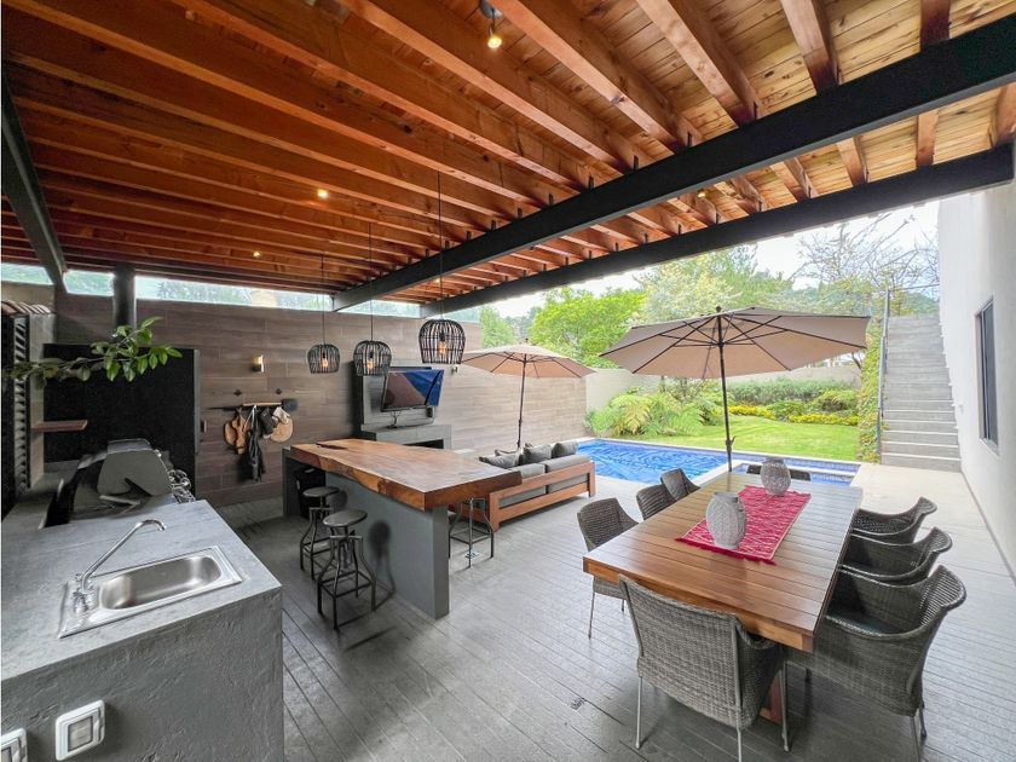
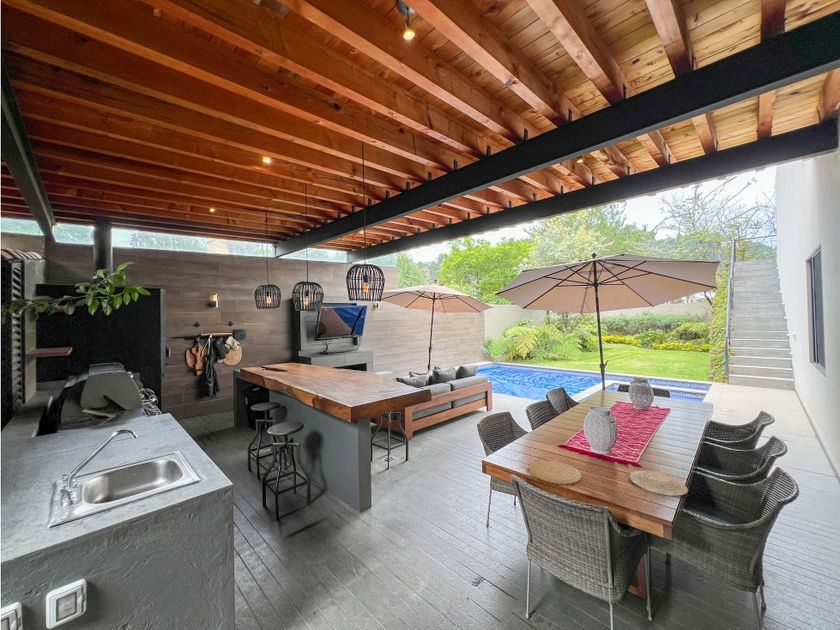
+ plate (657, 479)
+ plate (554, 471)
